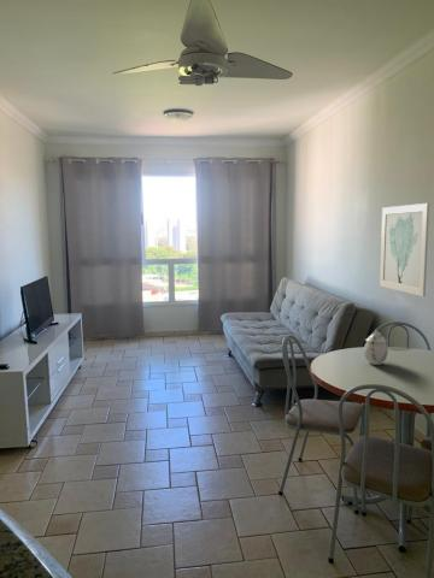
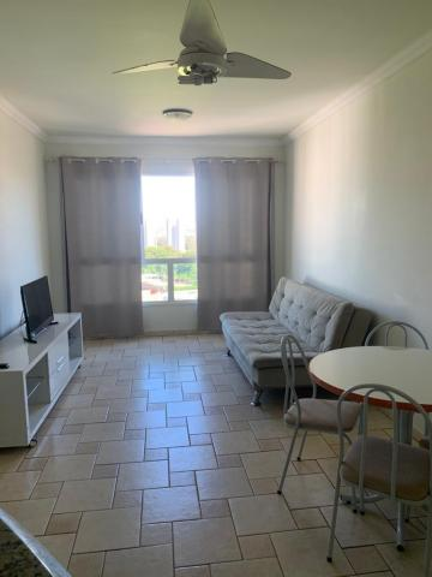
- wall art (401, 248)
- teapot (375, 346)
